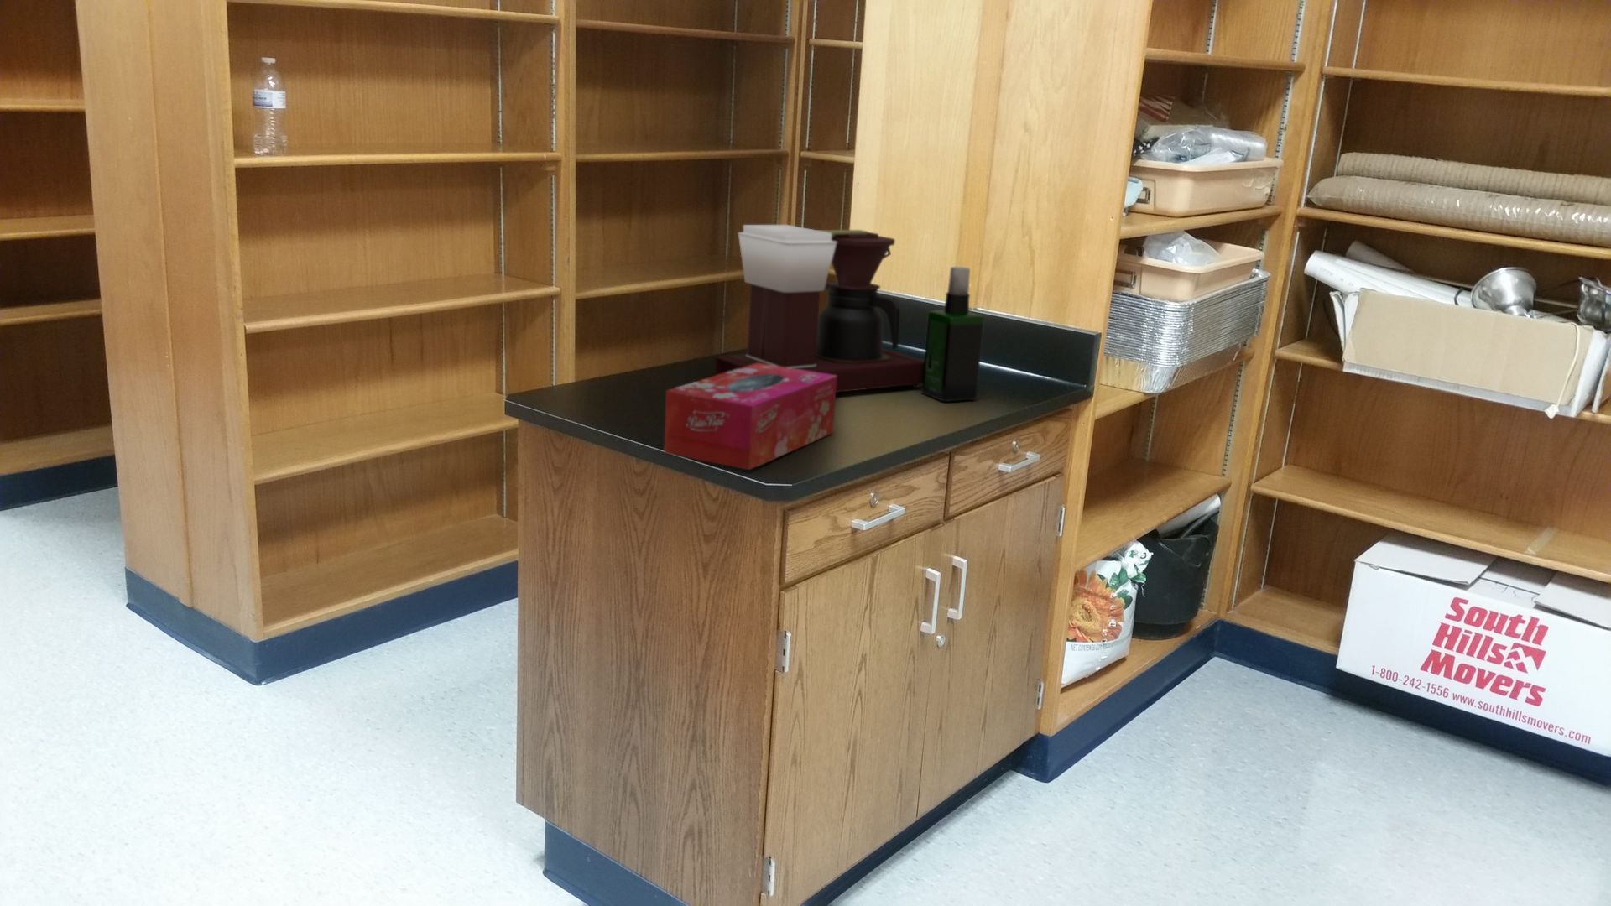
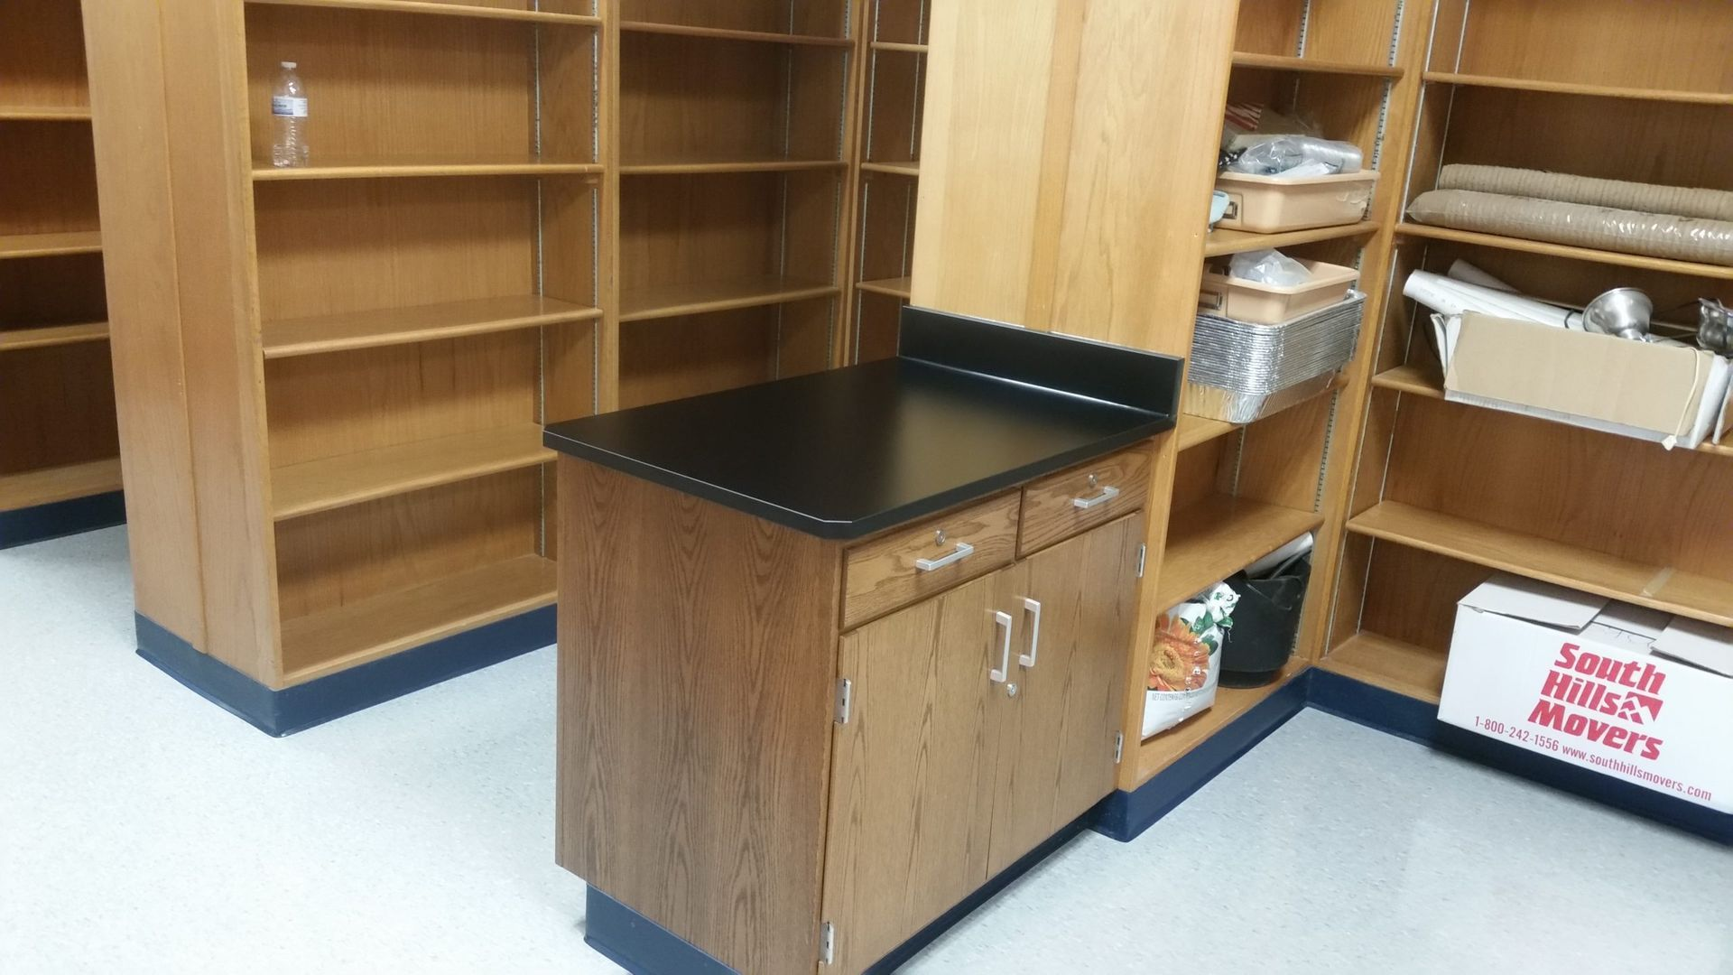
- tissue box (753, 413)
- spray bottle (954, 332)
- coffee maker (827, 308)
